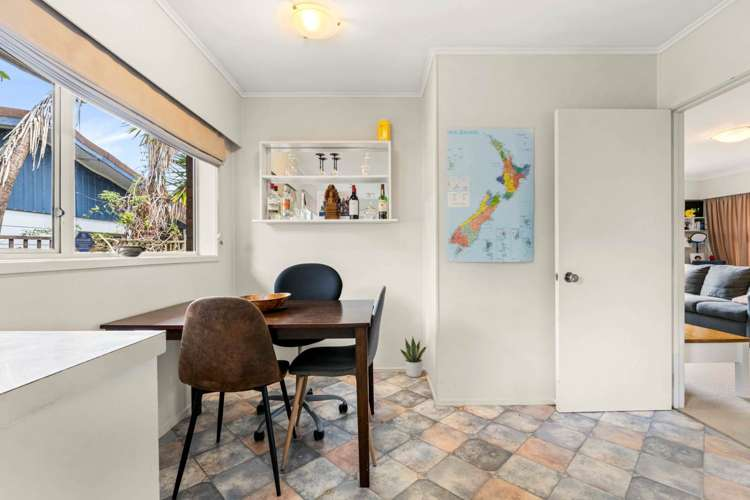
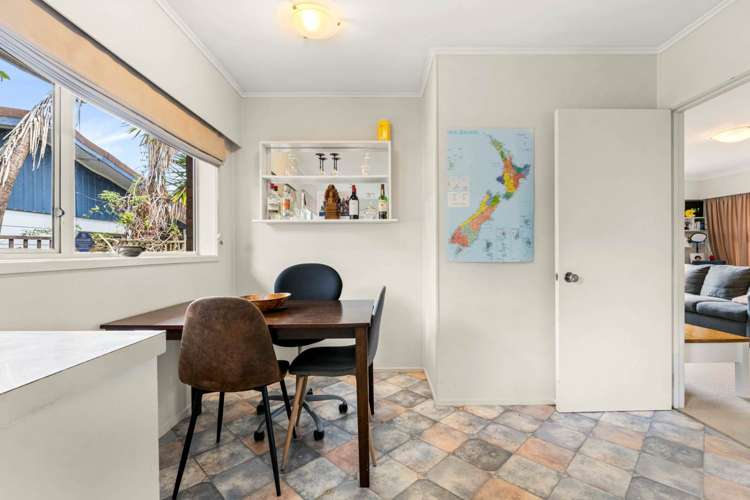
- potted plant (414, 354)
